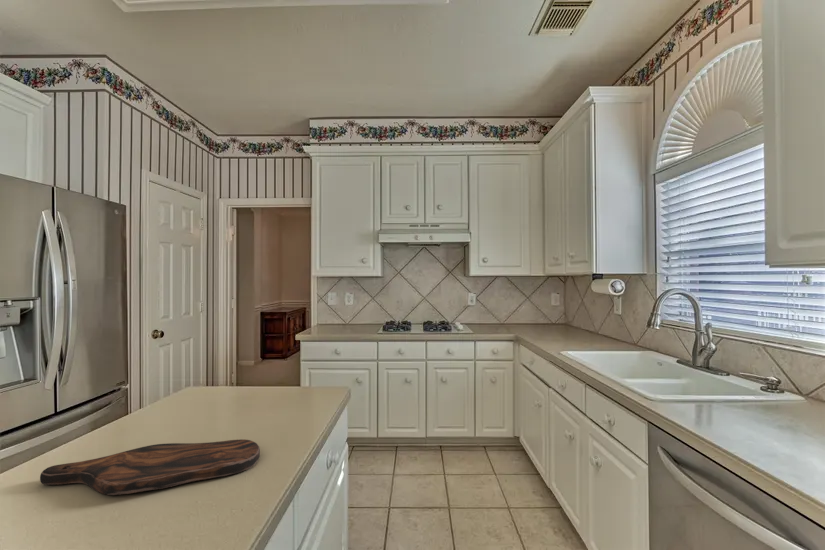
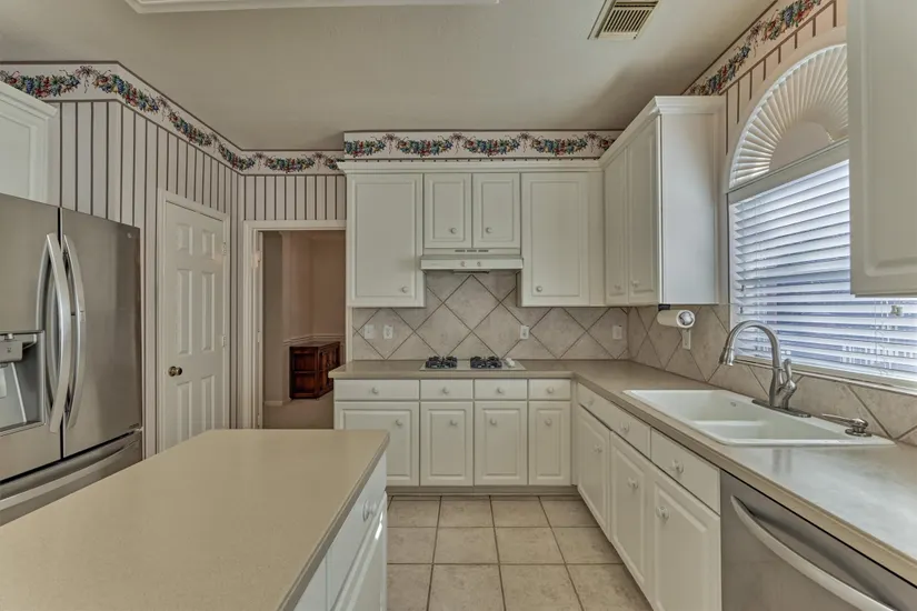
- cutting board (154, 466)
